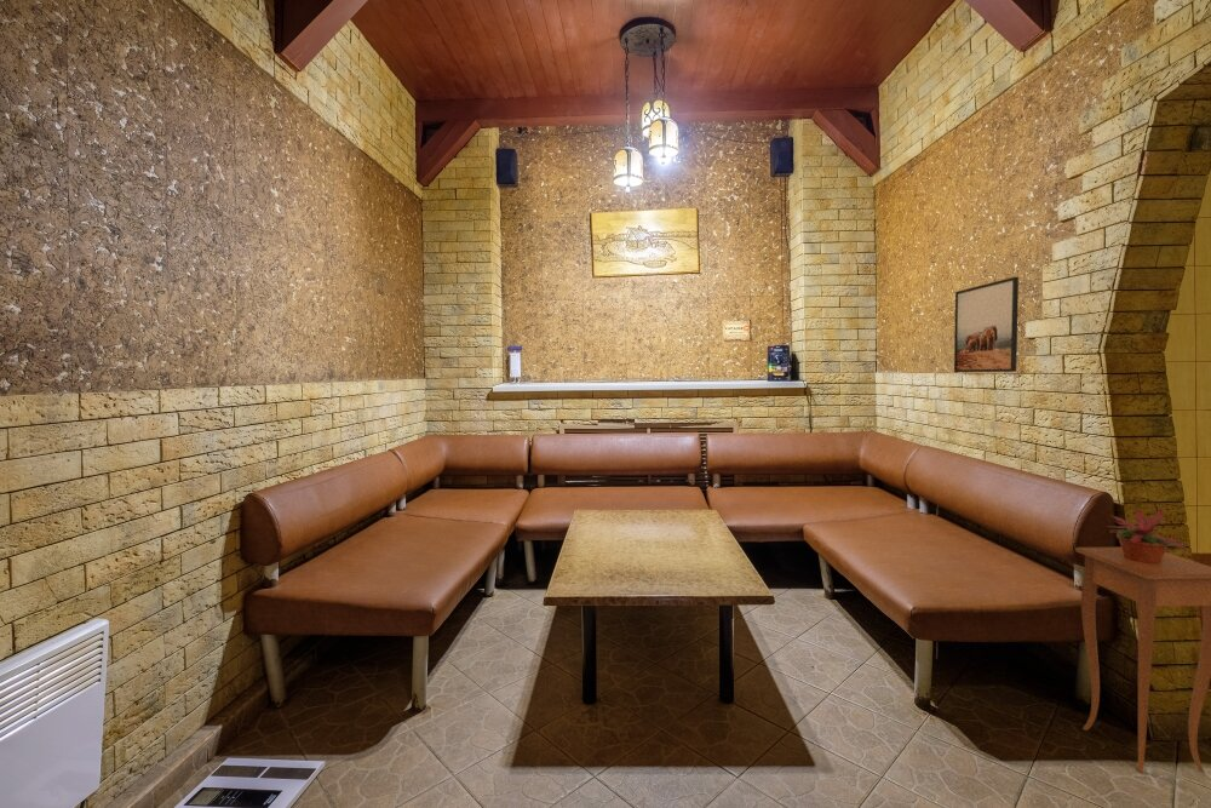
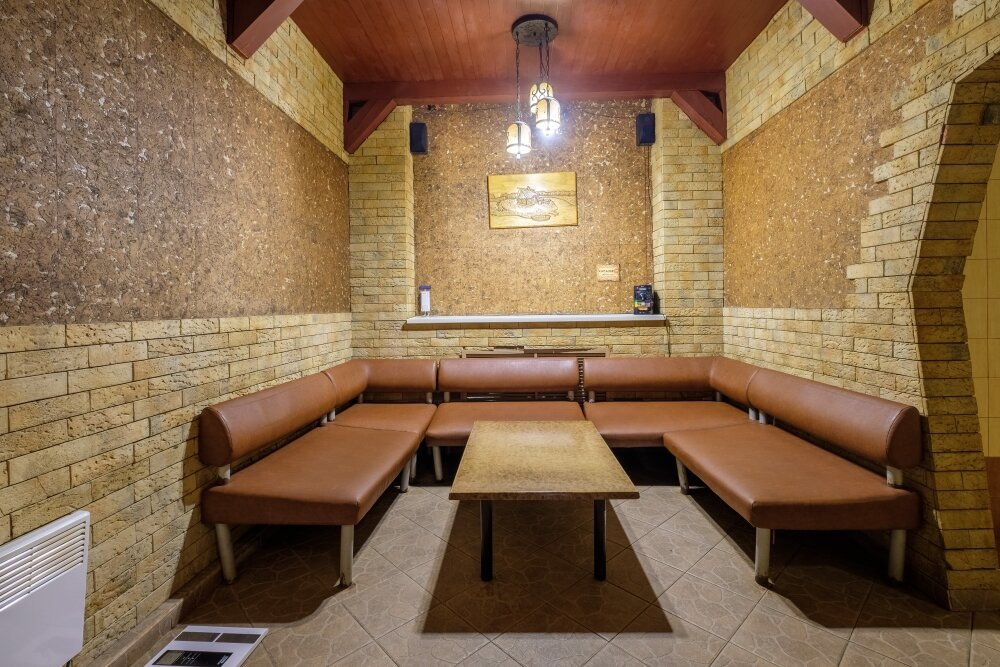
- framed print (983, 328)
- potted plant (1143, 531)
- side table (1144, 655)
